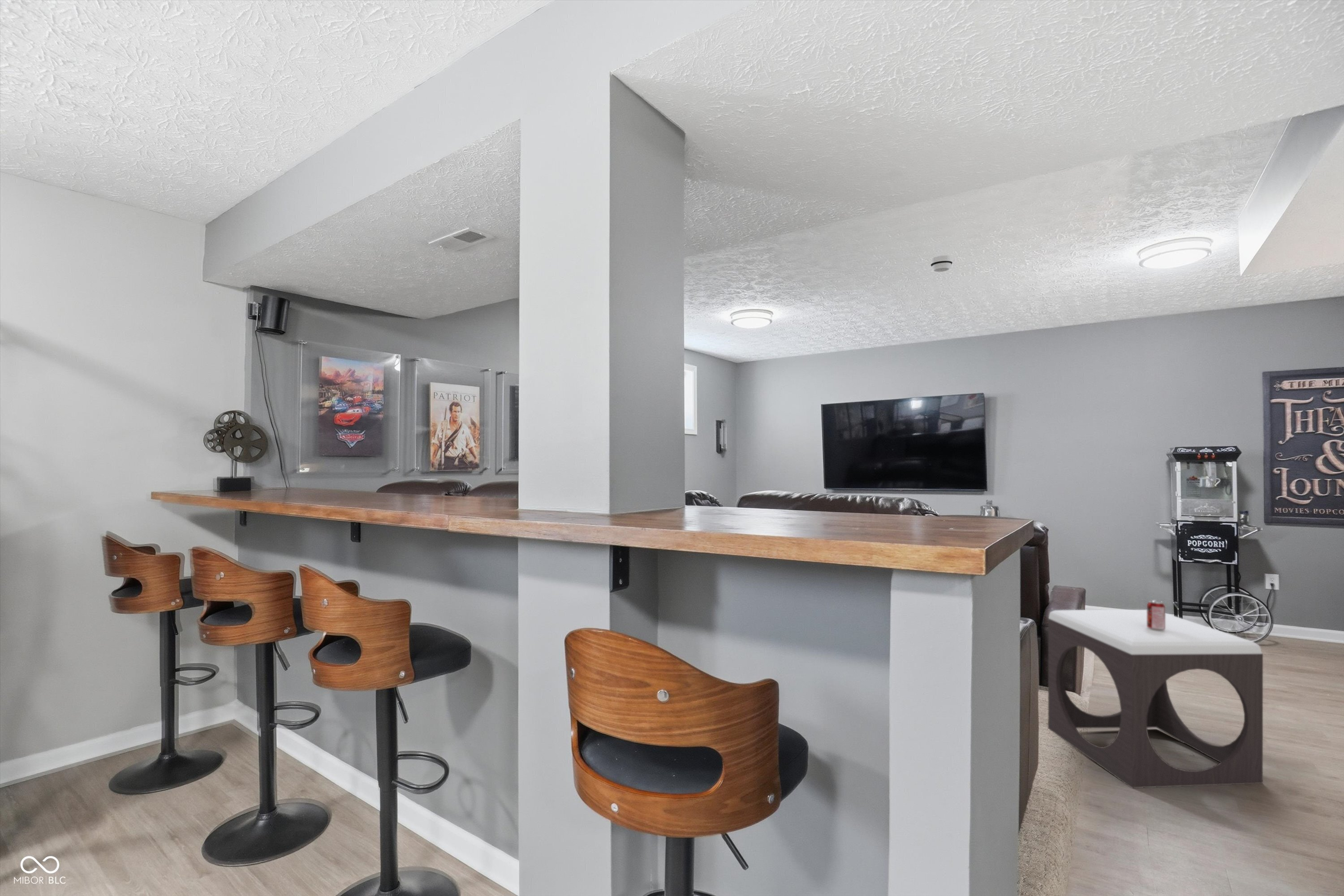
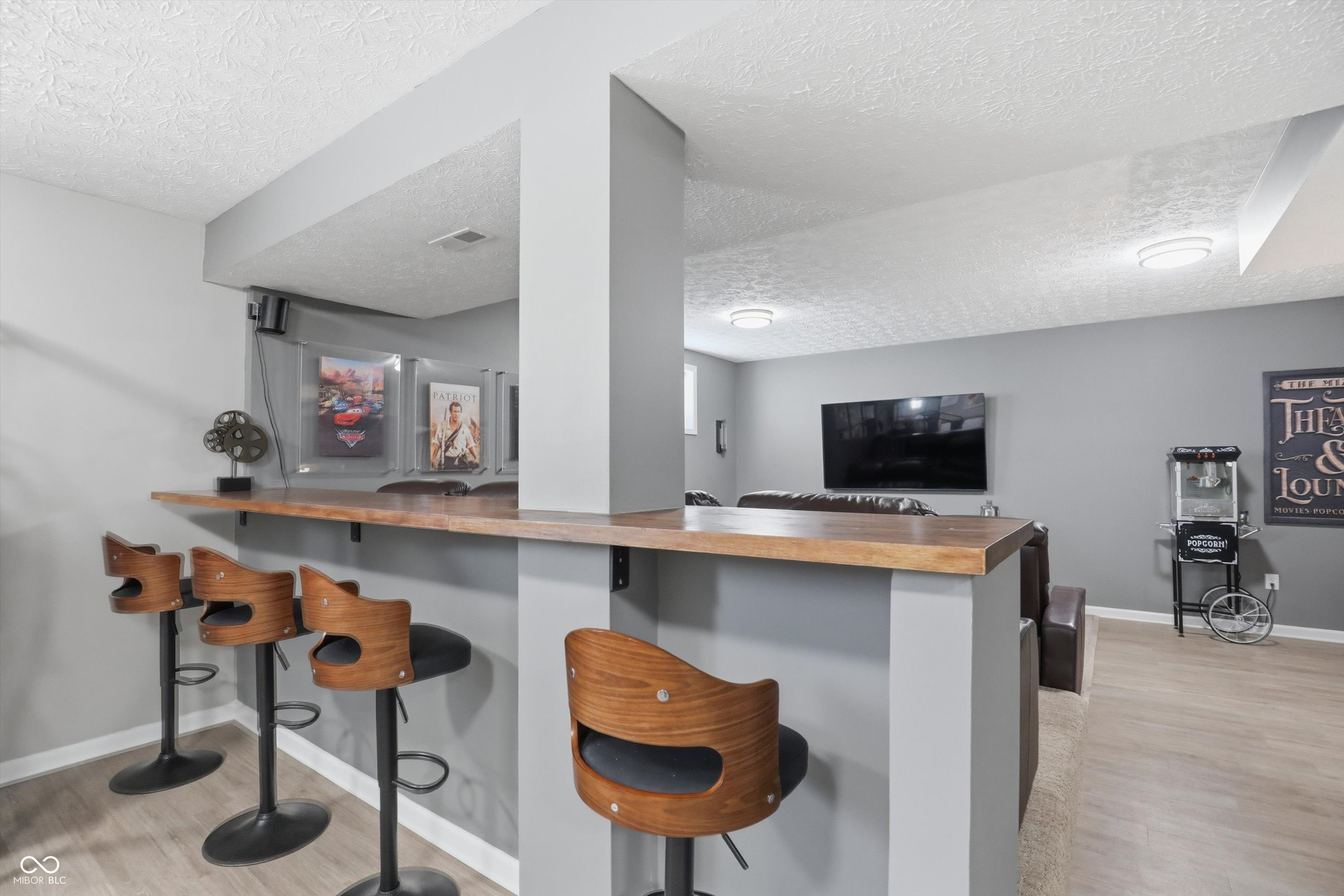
- footstool (1145, 688)
- smoke detector (941, 264)
- soda can (1156, 615)
